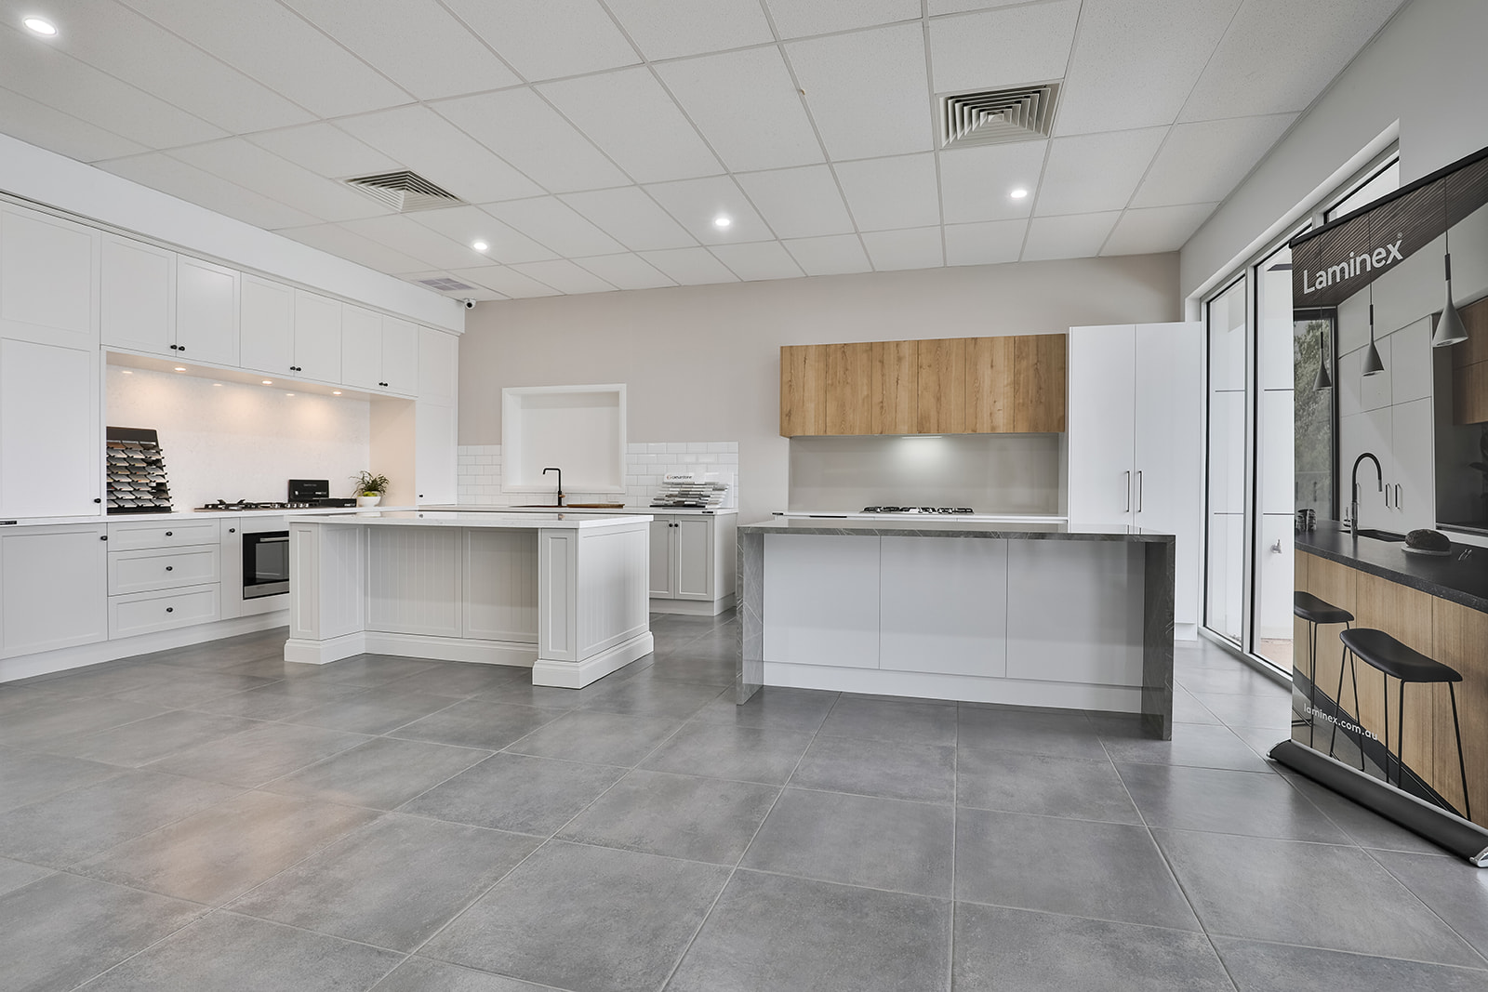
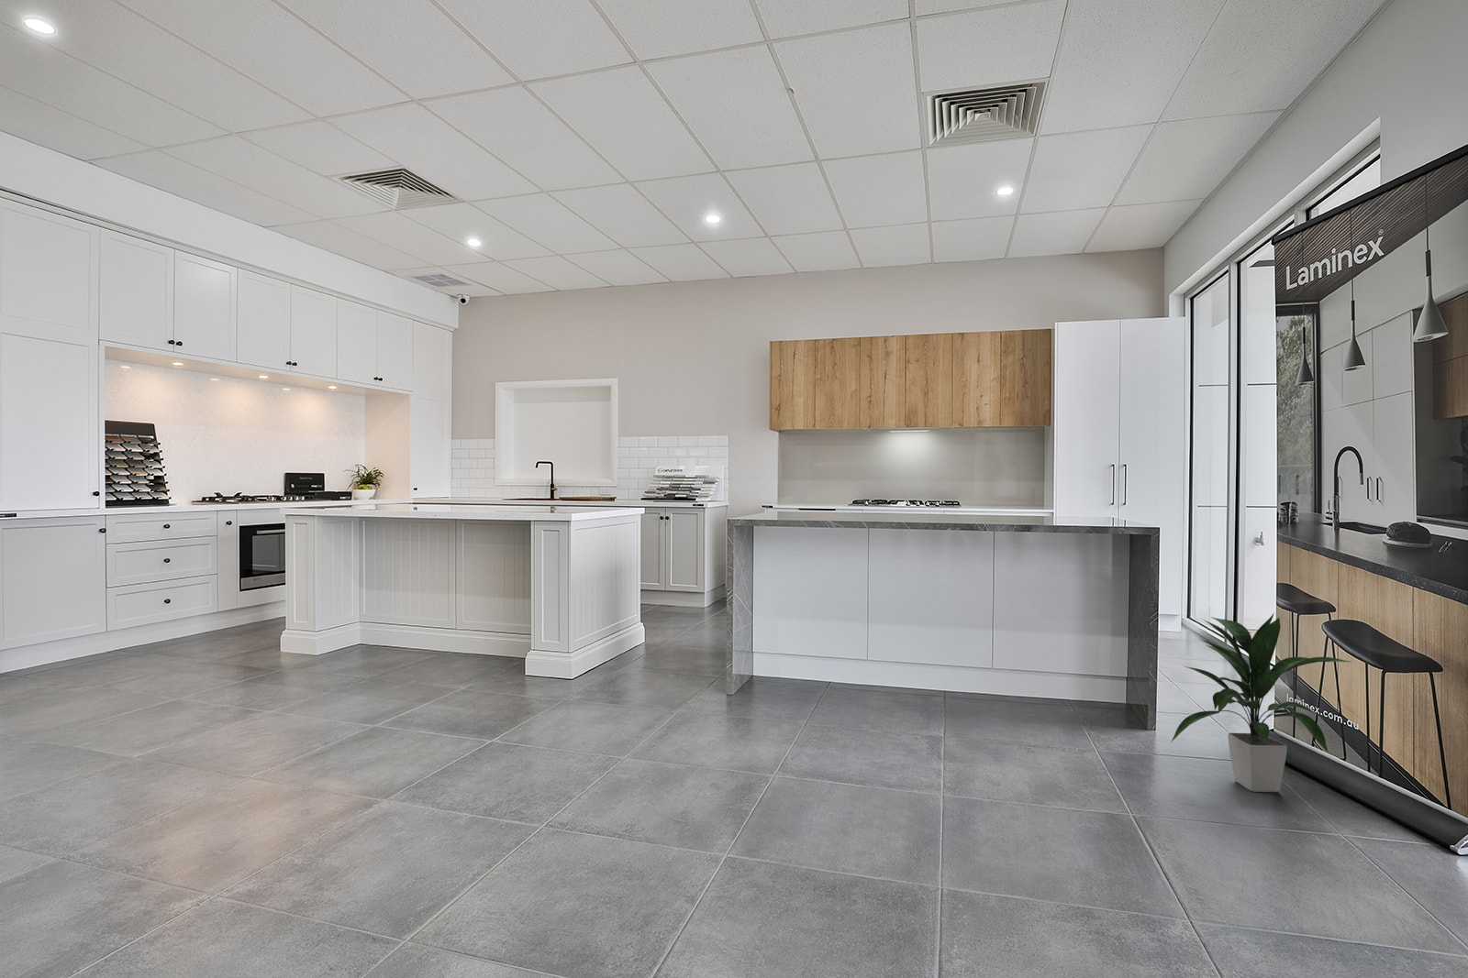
+ indoor plant (1247, 696)
